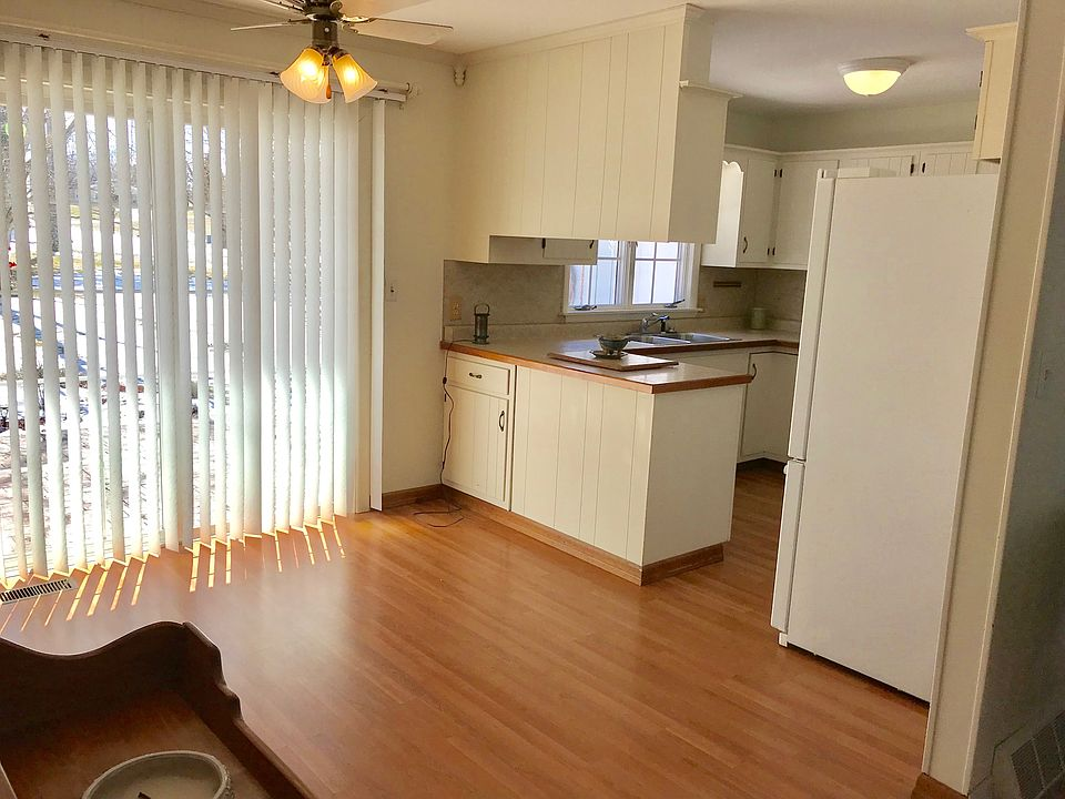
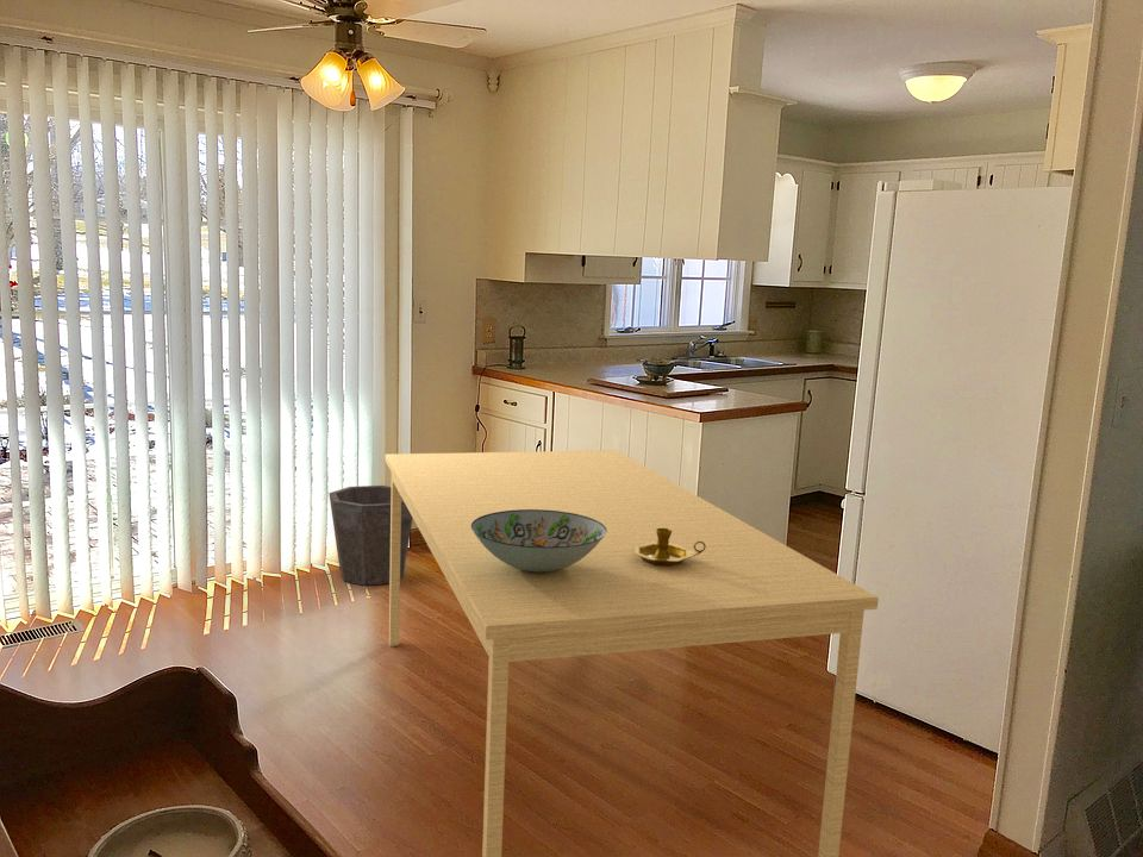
+ waste bin (371, 534)
+ dining table (568, 625)
+ decorative bowl (538, 545)
+ candlestick (666, 544)
